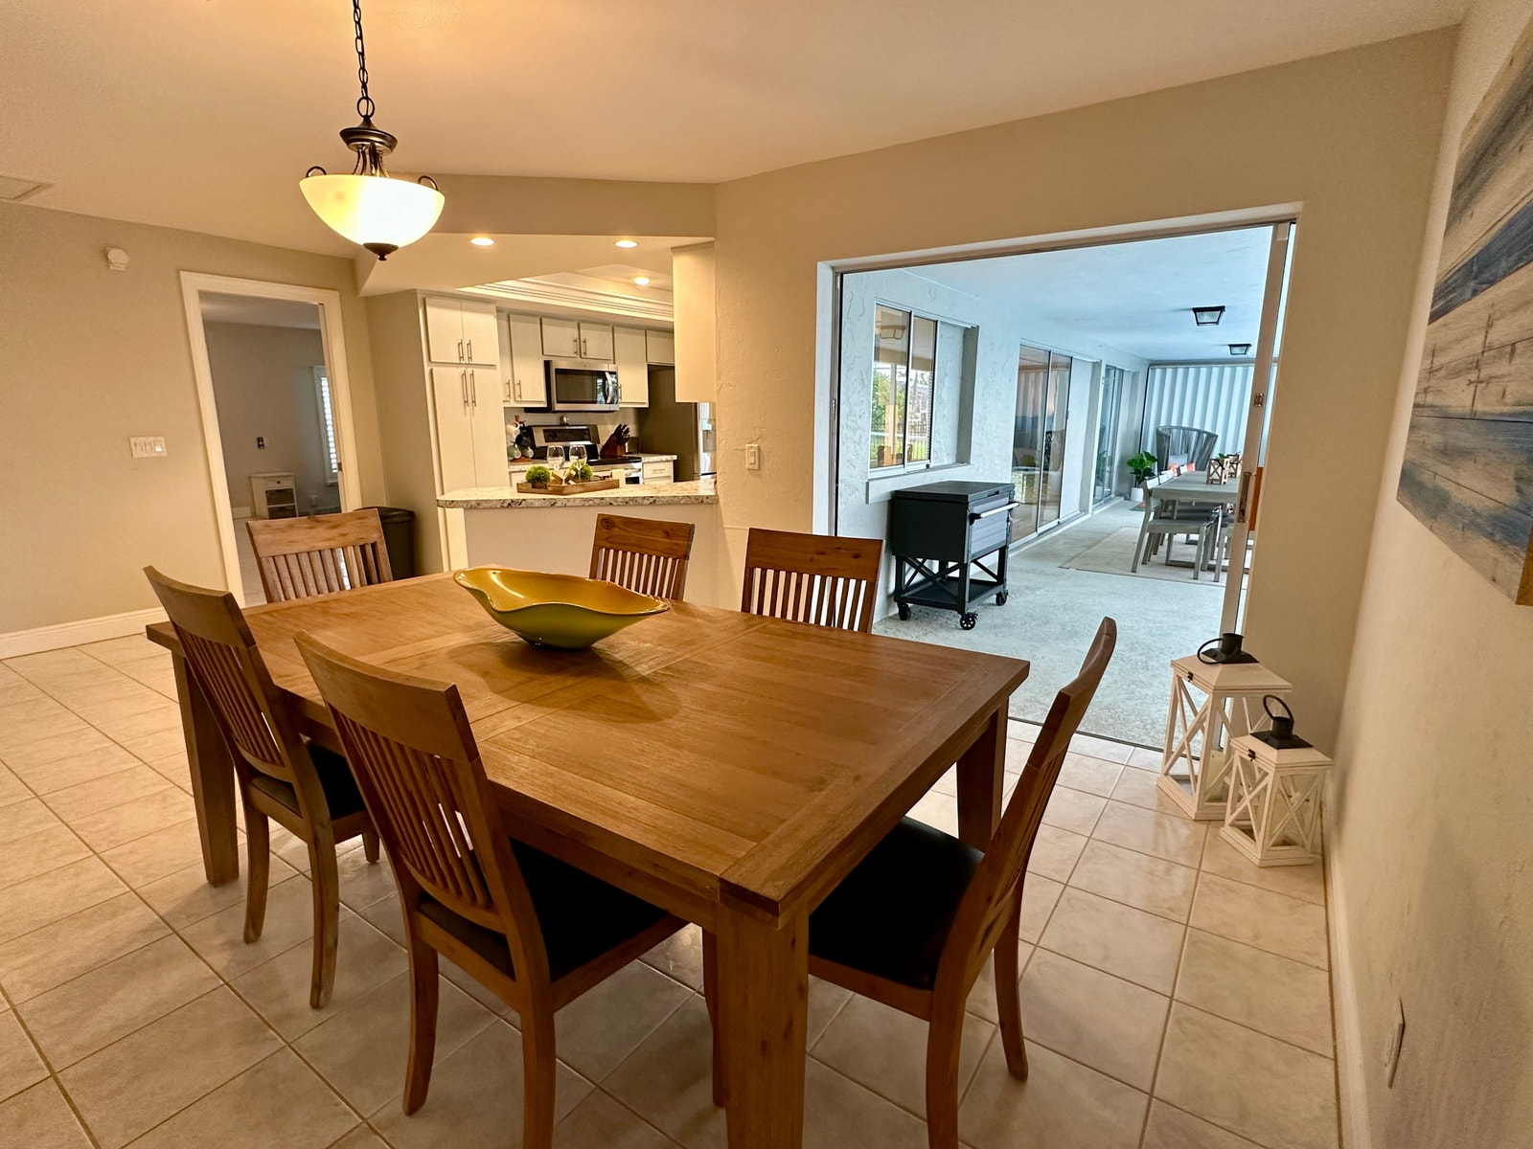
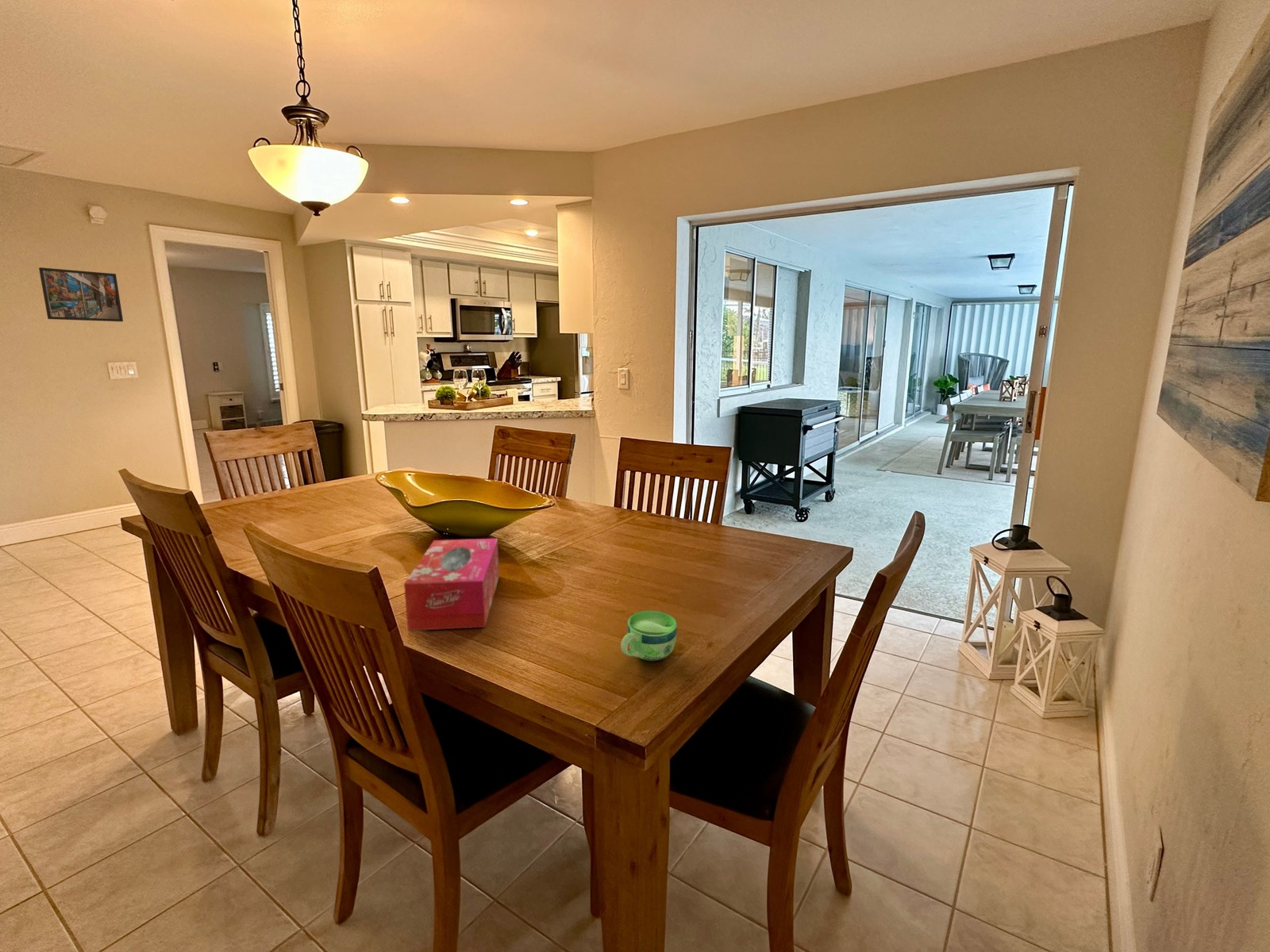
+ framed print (83, 295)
+ cup (648, 640)
+ tissue box (456, 580)
